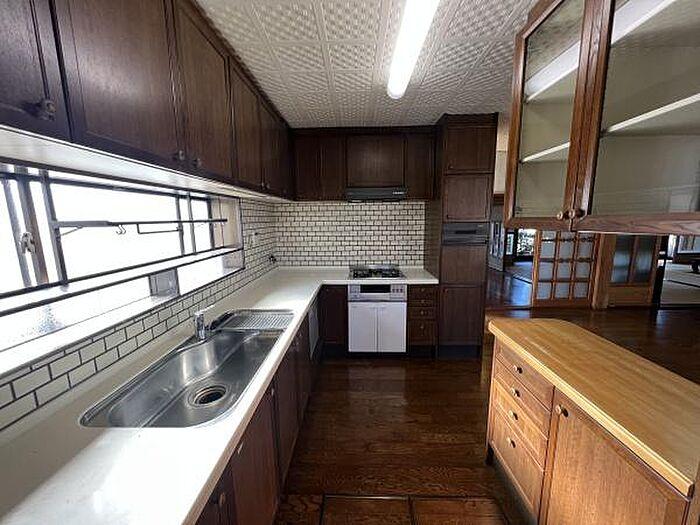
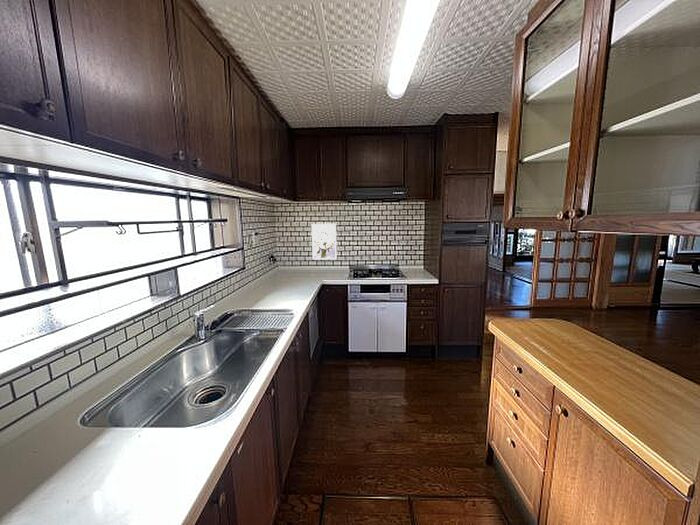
+ wall art (324, 241)
